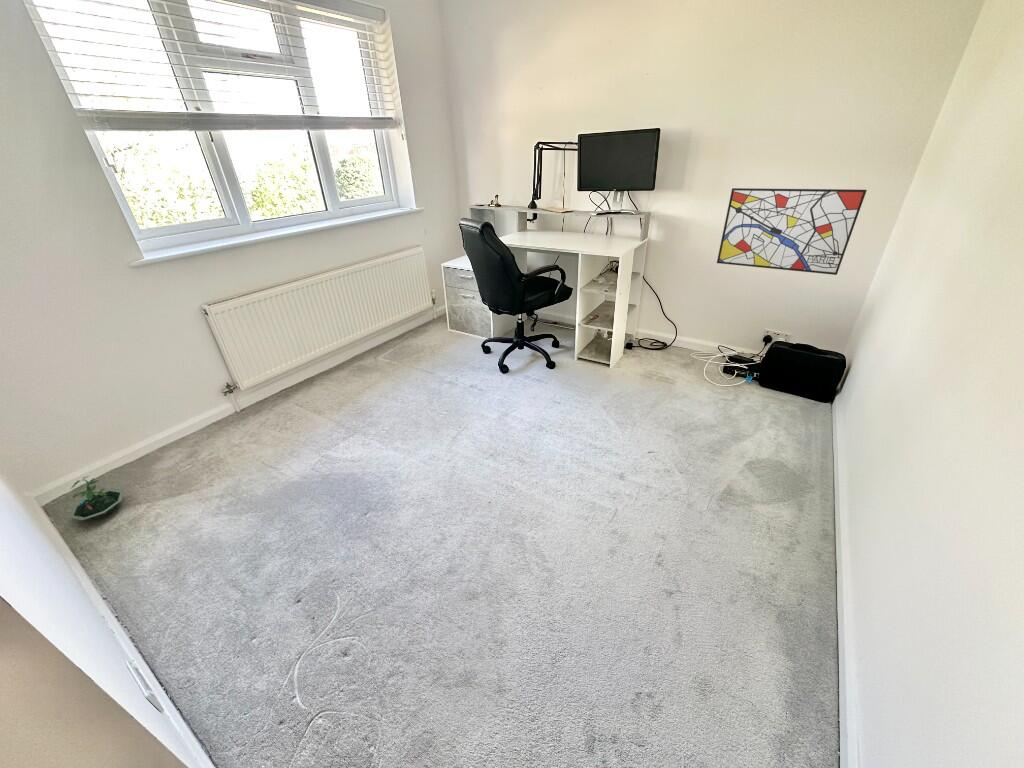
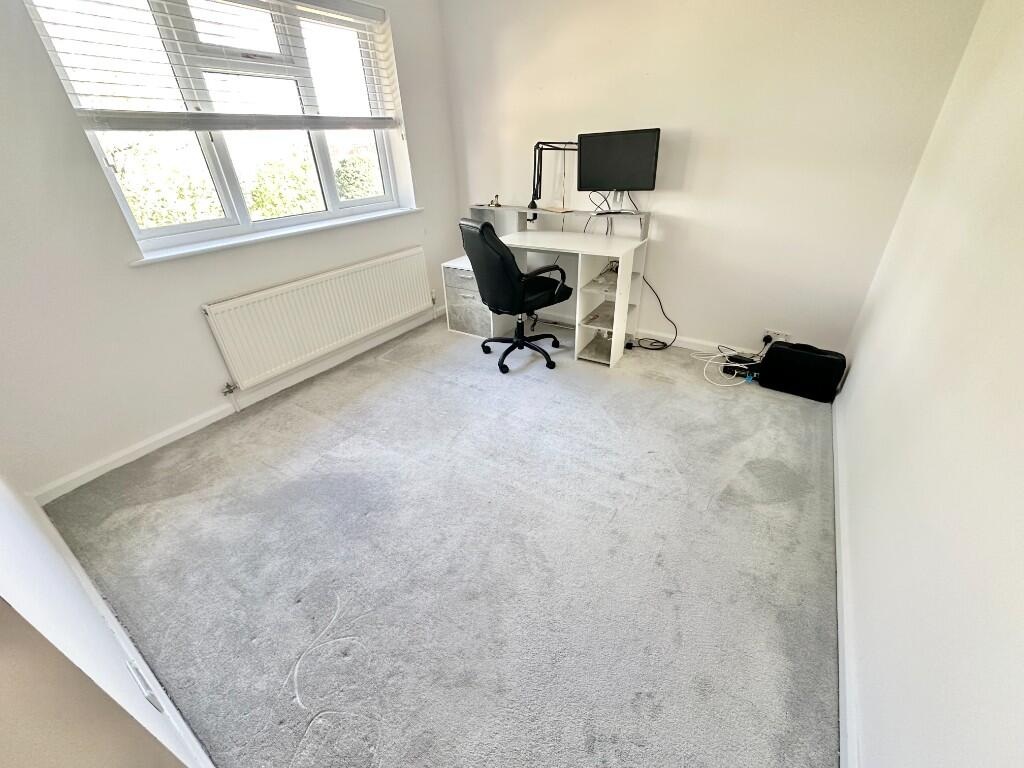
- terrarium (87, 486)
- wall art (783, 230)
